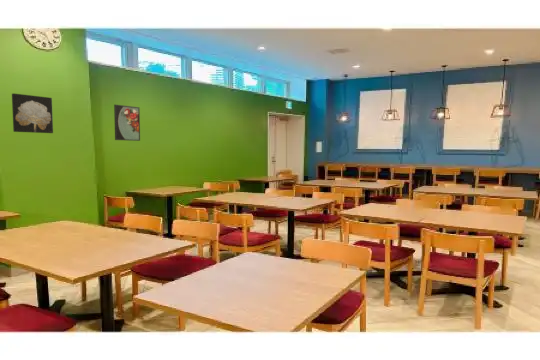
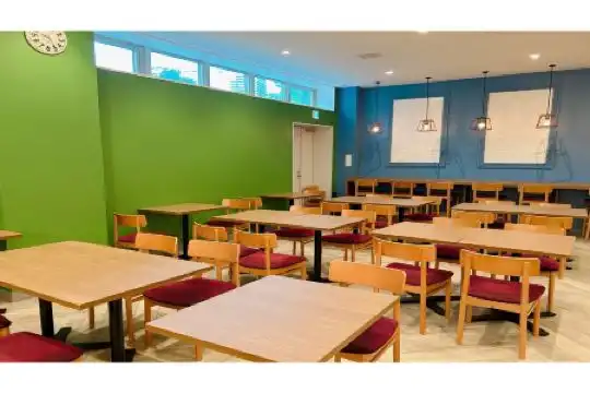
- wall art (33, 114)
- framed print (127, 123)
